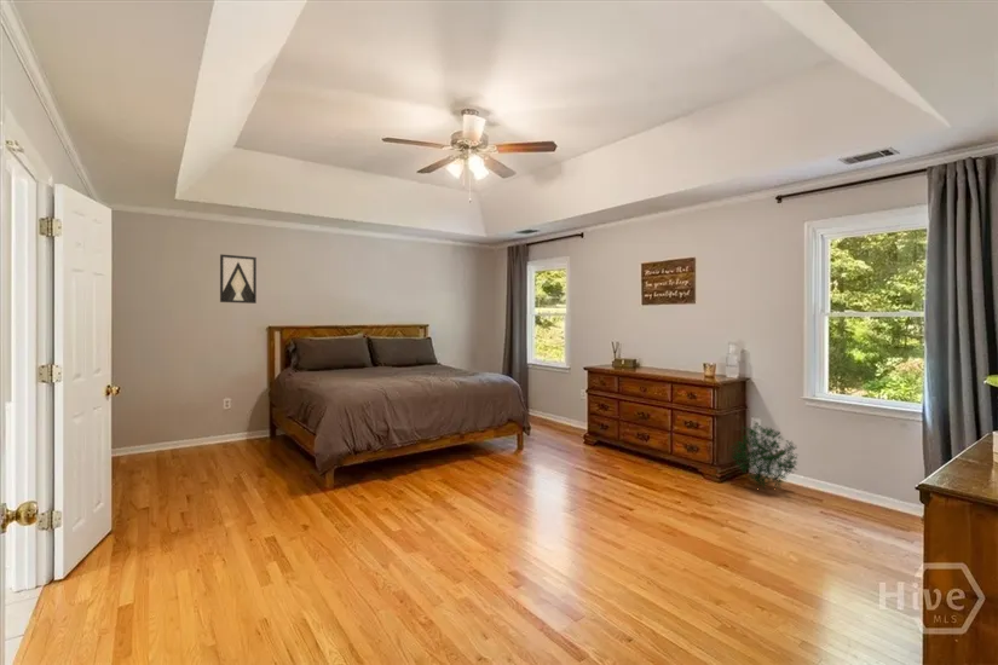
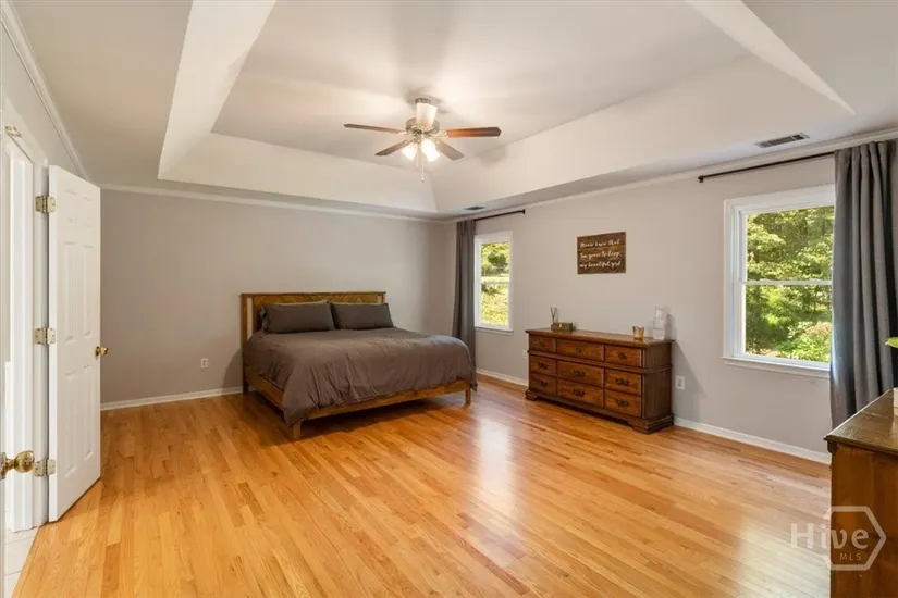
- wall art (238, 279)
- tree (766, 453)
